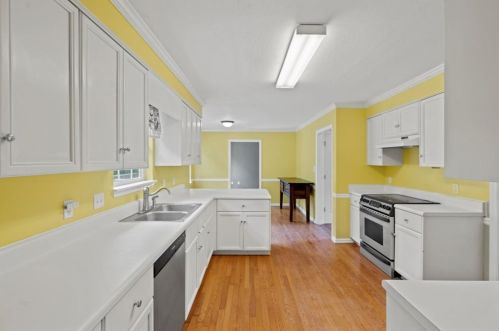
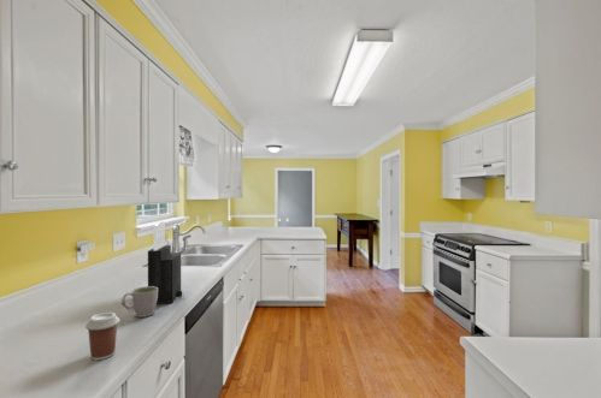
+ coffee cup (102, 335)
+ knife block (167, 260)
+ mug (140, 302)
